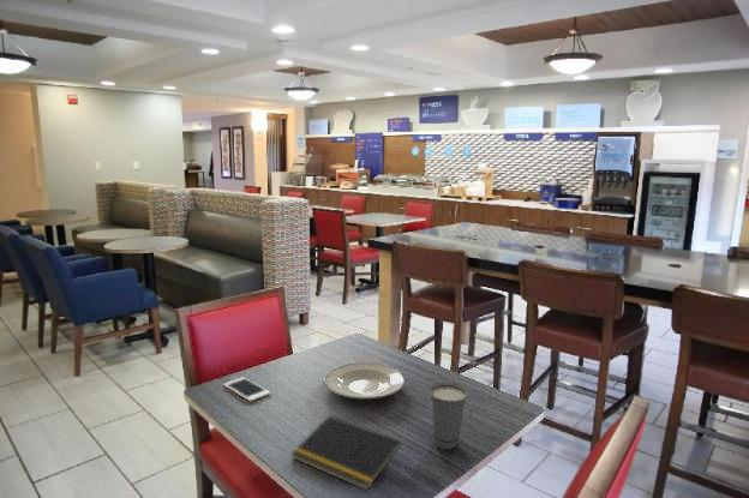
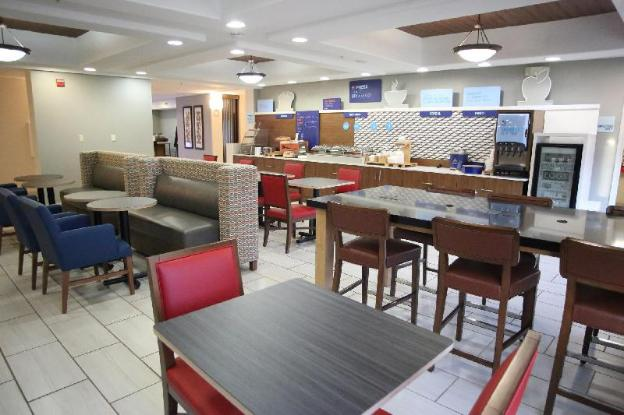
- cell phone (246, 388)
- plate (364, 383)
- notepad (346, 449)
- cup (447, 418)
